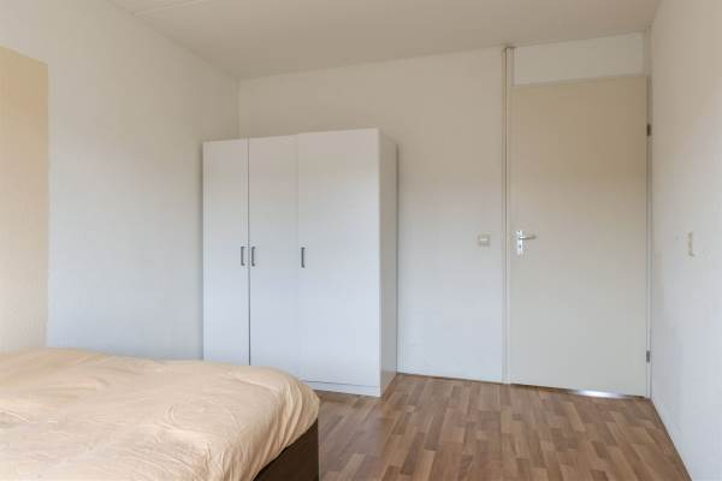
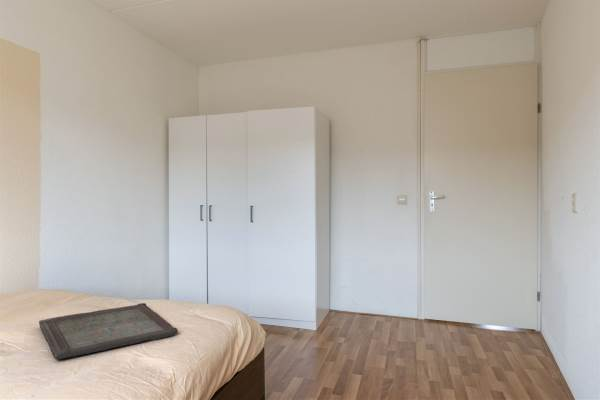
+ serving tray (106, 326)
